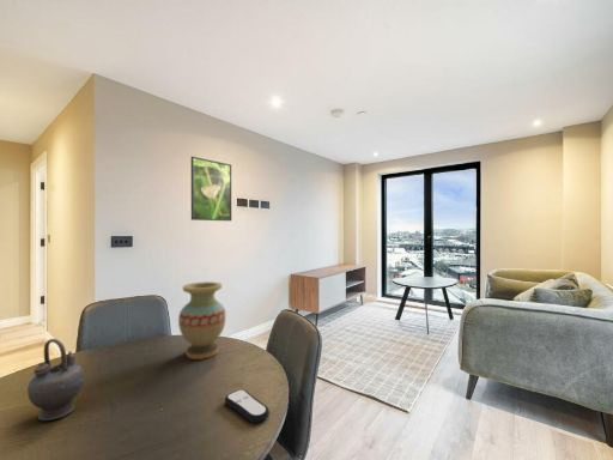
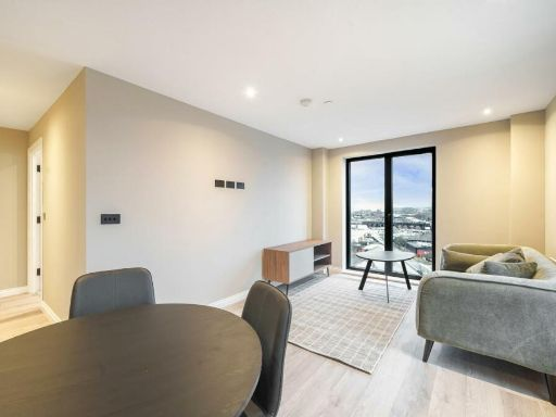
- teapot (54, 374)
- remote control (247, 405)
- vase (202, 319)
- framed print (212, 190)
